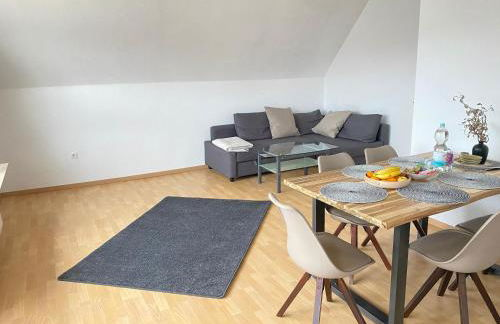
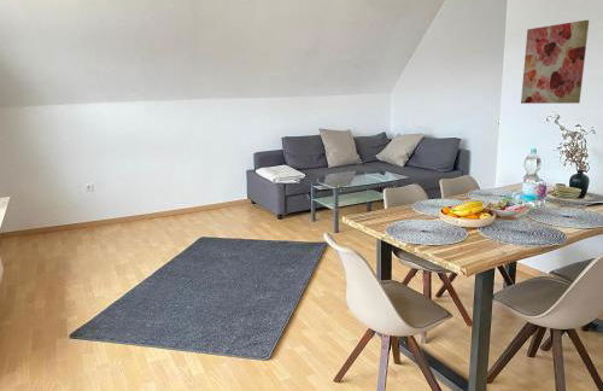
+ wall art (552, 64)
